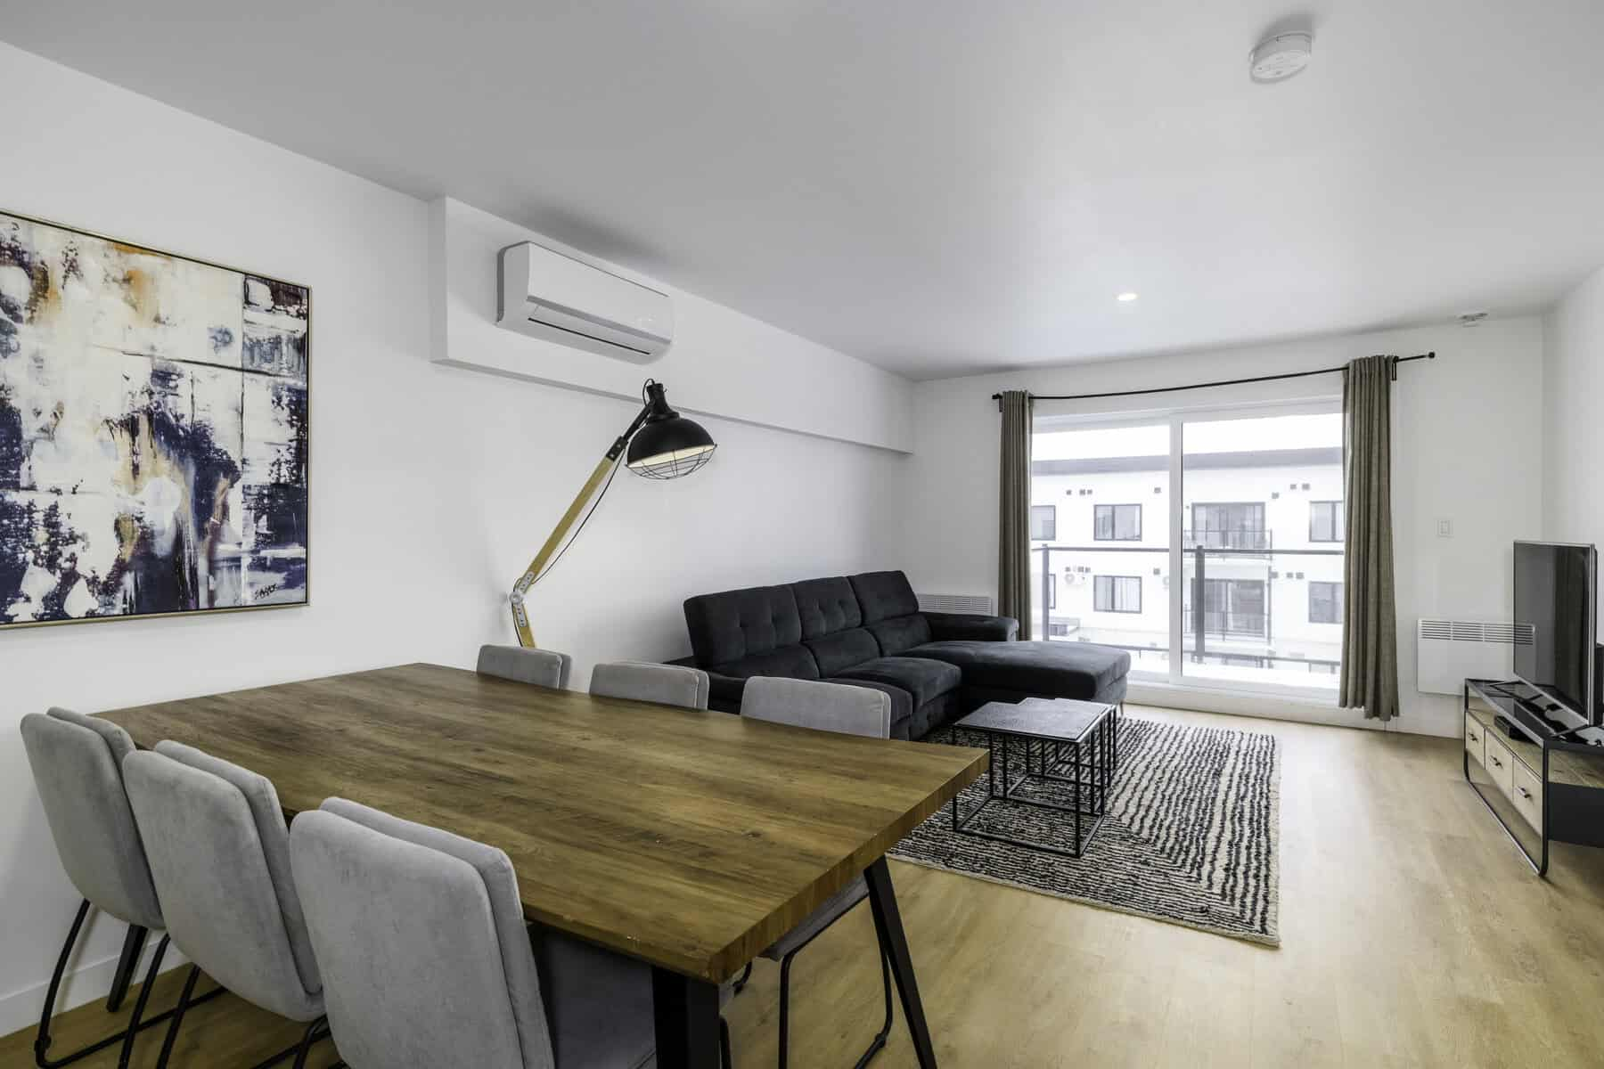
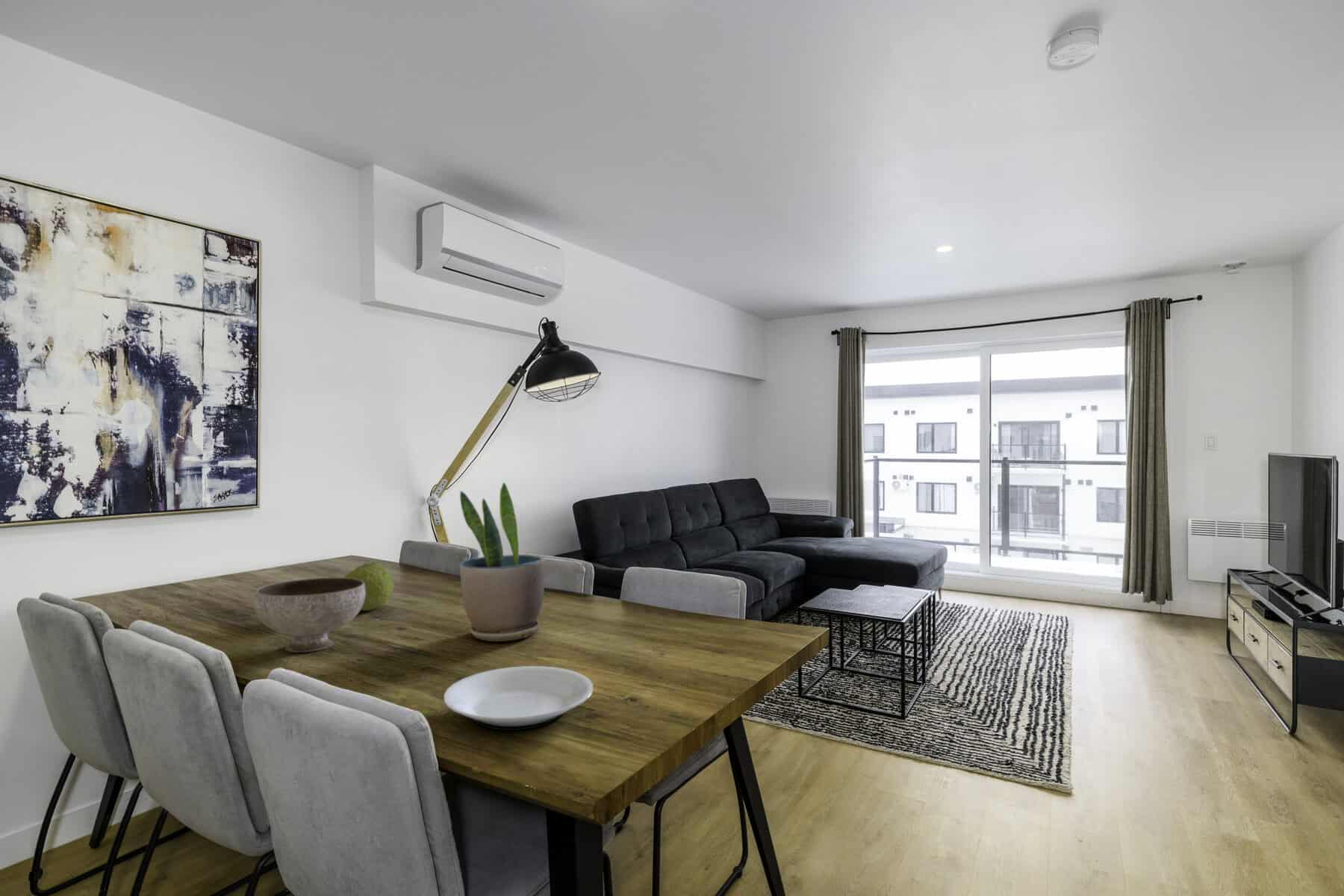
+ bowl (311, 616)
+ fruit (366, 586)
+ potted plant (503, 557)
+ plate (520, 700)
